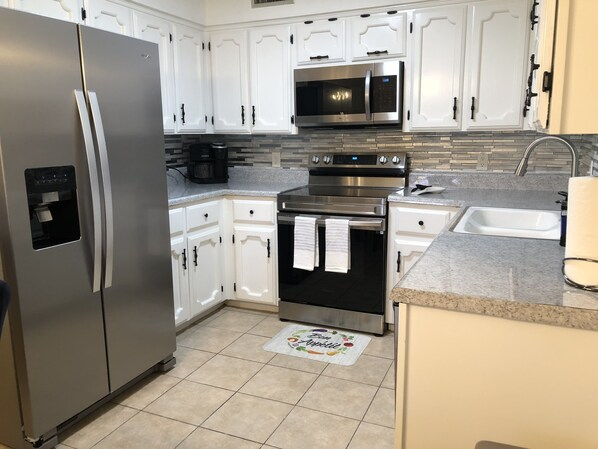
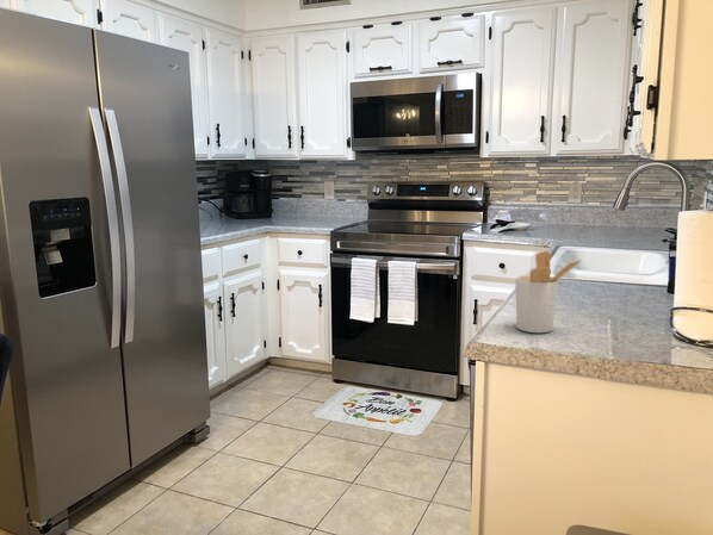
+ utensil holder (547, 292)
